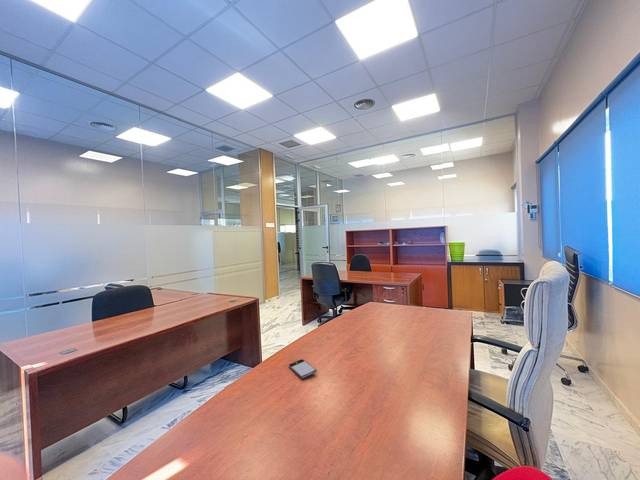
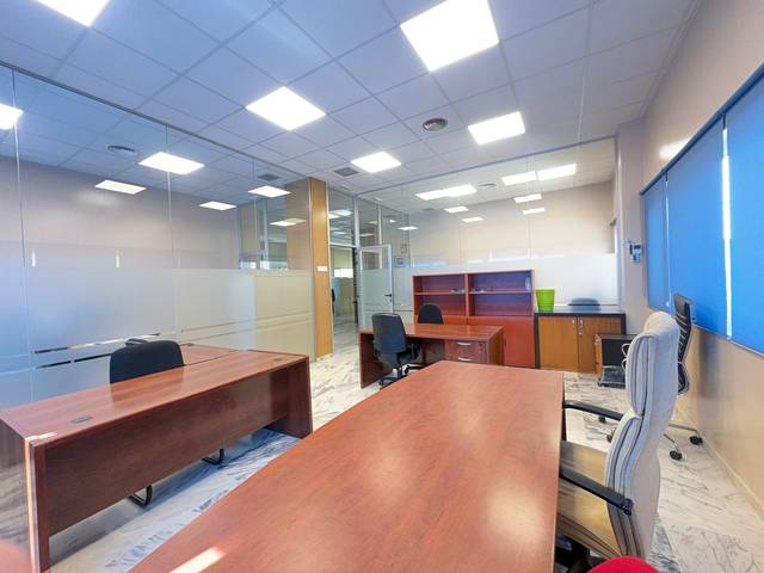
- smartphone (302, 368)
